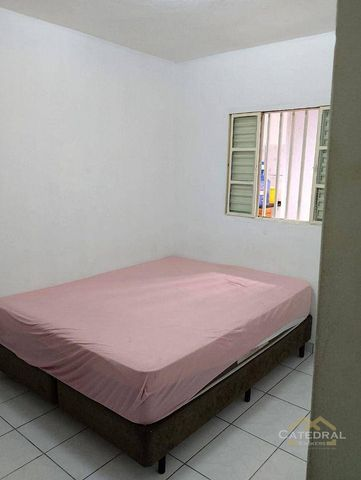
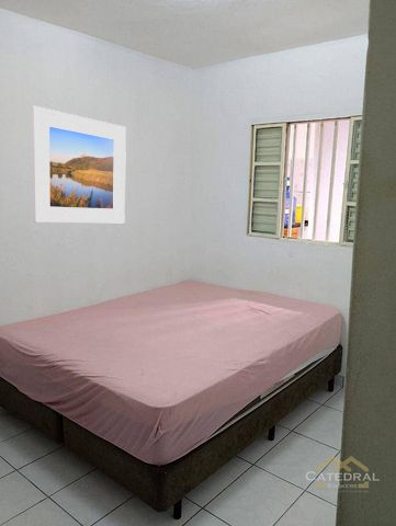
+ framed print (83, 171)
